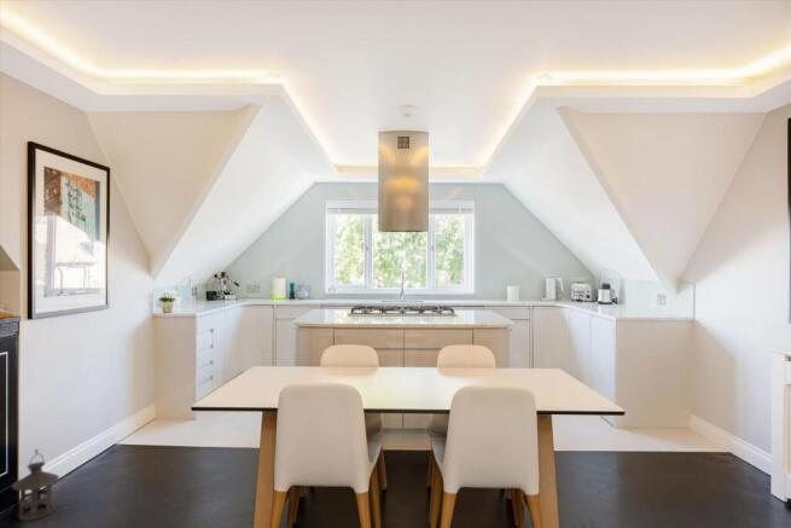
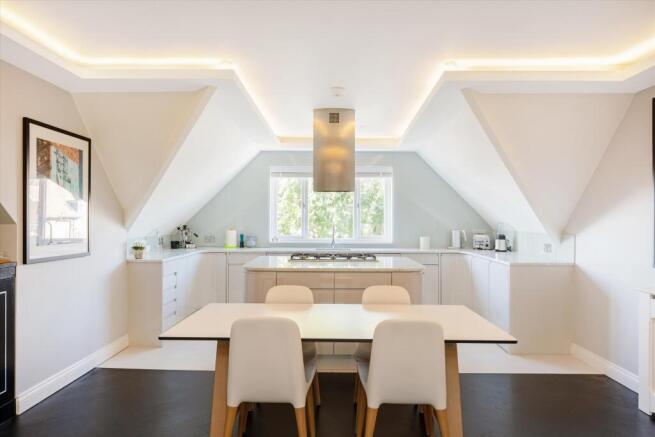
- lantern (35, 481)
